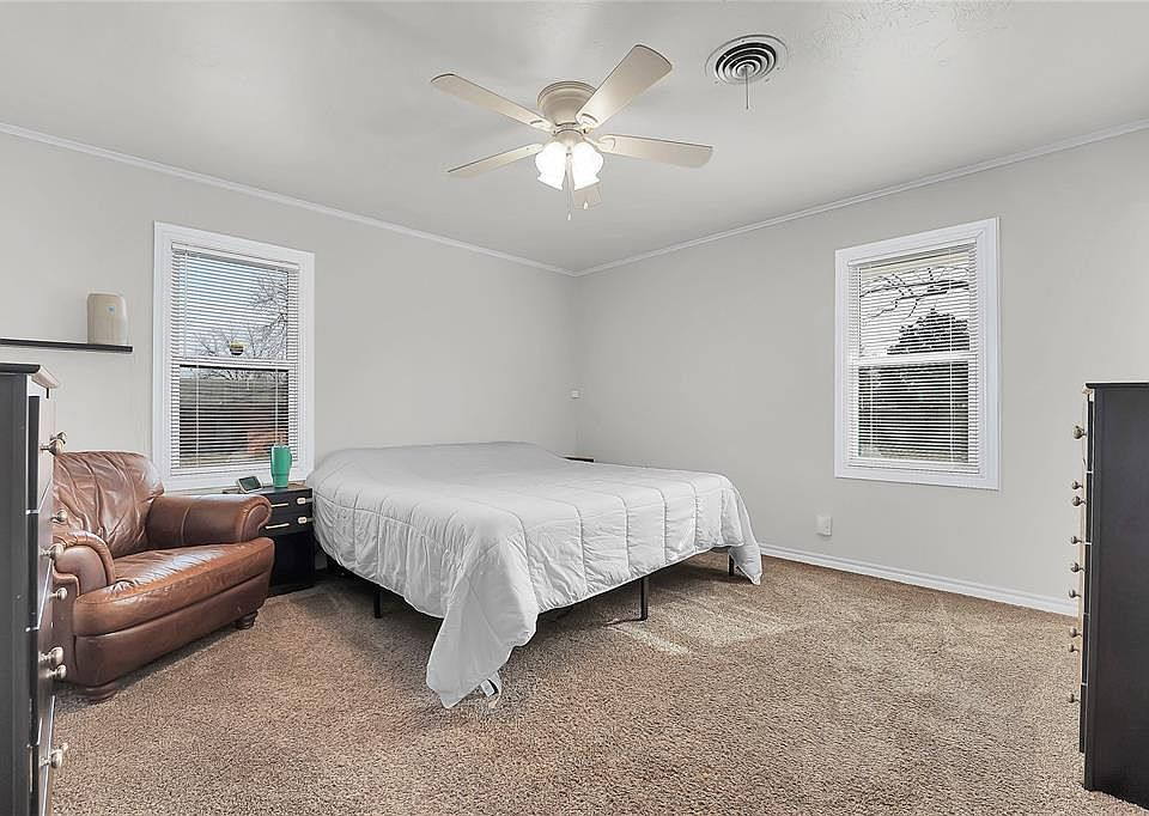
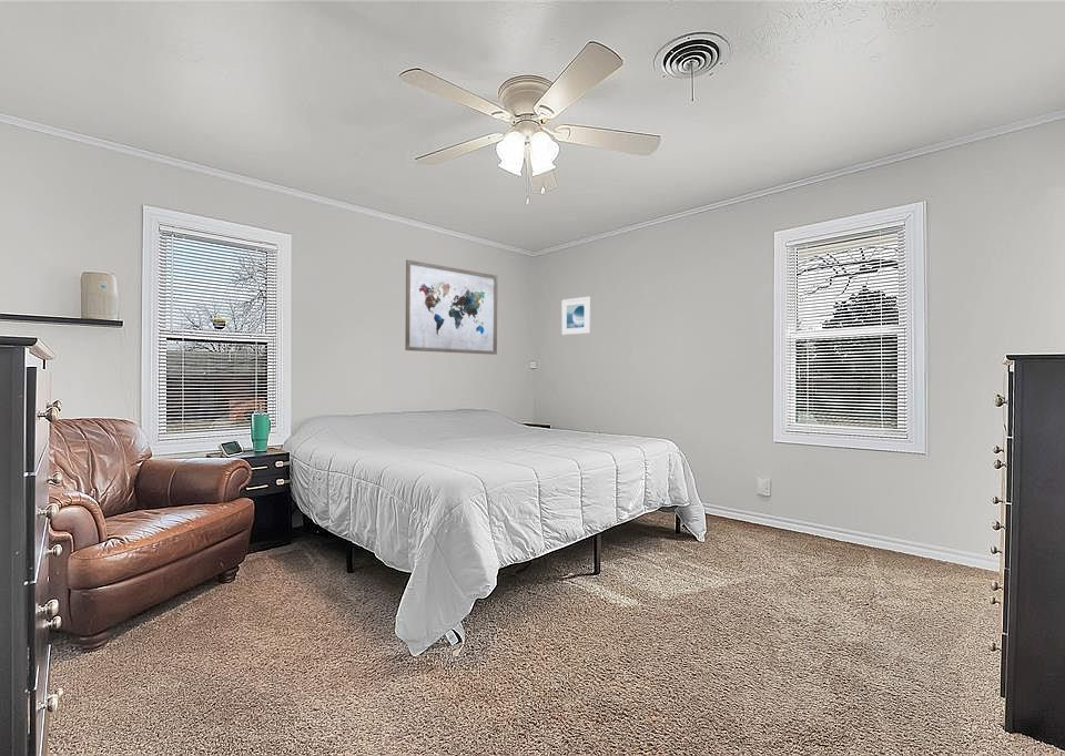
+ wall art (454, 310)
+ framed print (575, 316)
